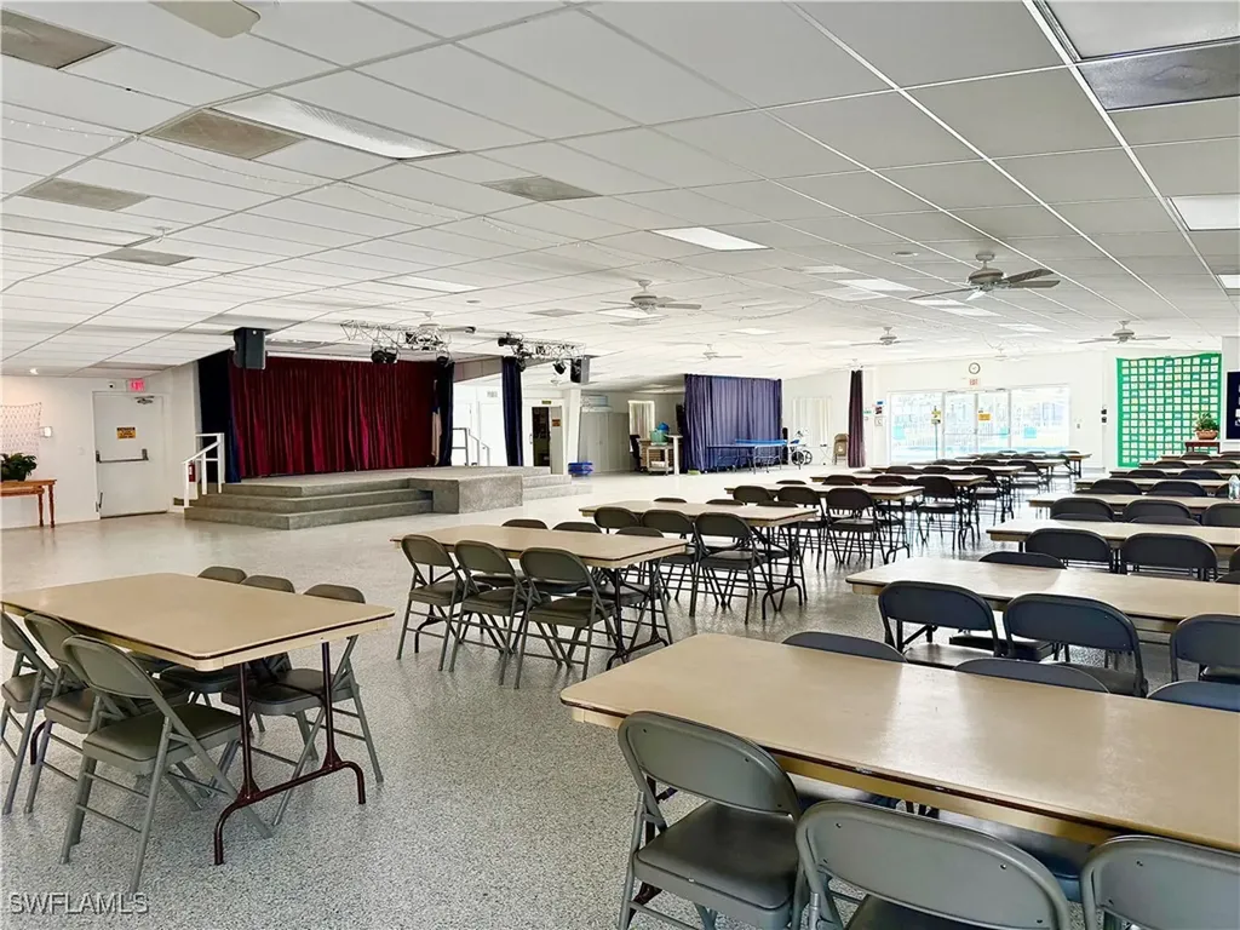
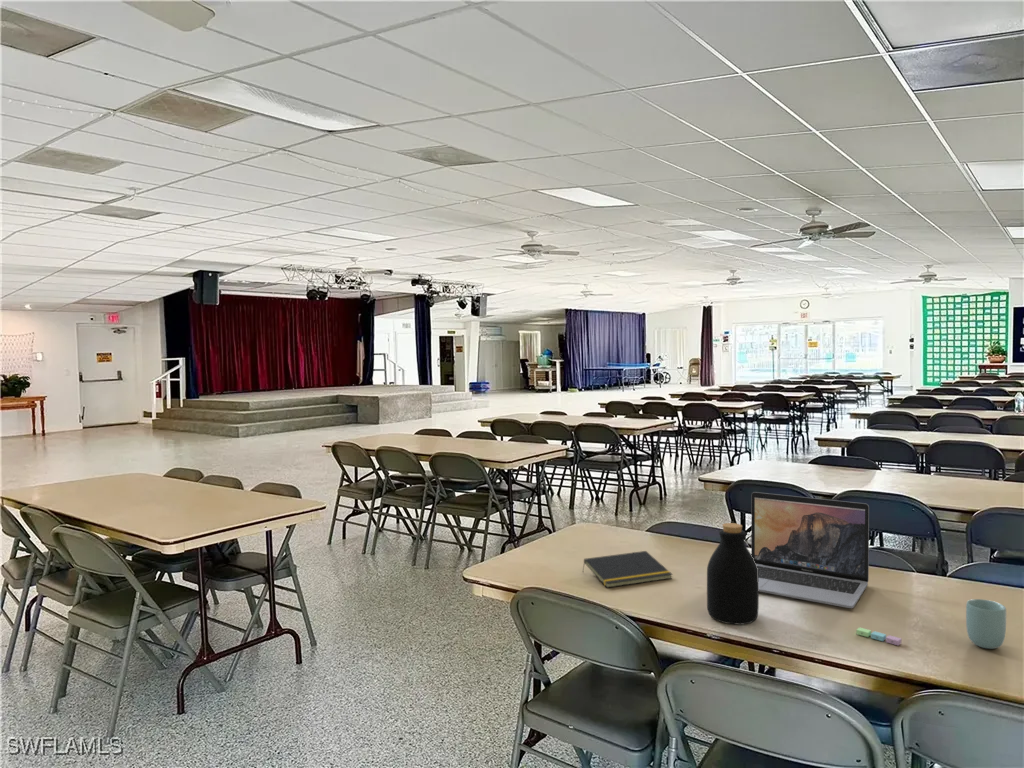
+ cup (985, 625)
+ notepad (627, 568)
+ laptop (797, 545)
+ sticky notes (878, 636)
+ bottle (732, 570)
